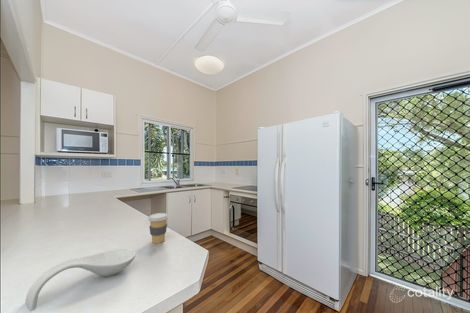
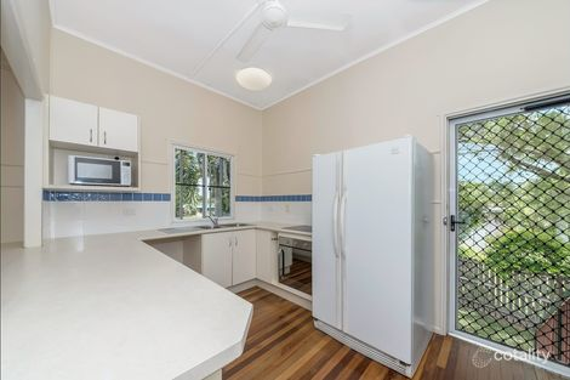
- spoon rest (90, 267)
- coffee cup (158, 228)
